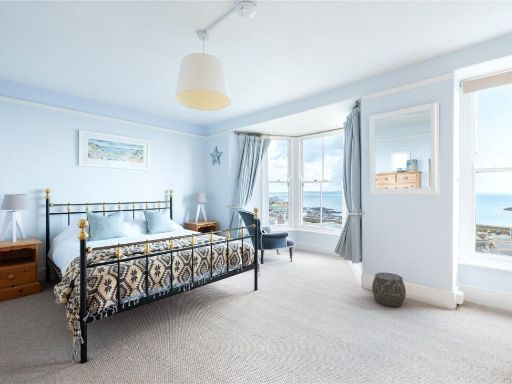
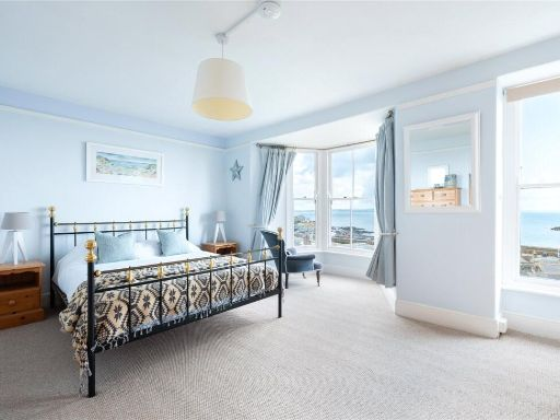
- woven basket (388, 289)
